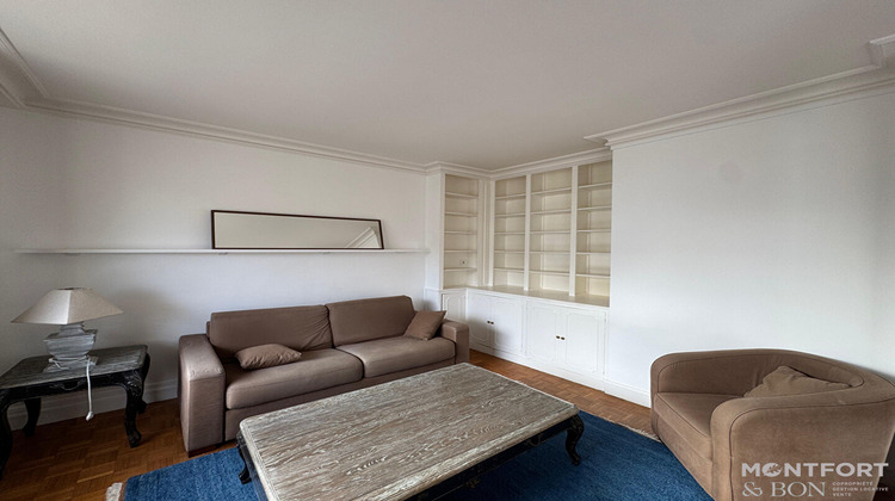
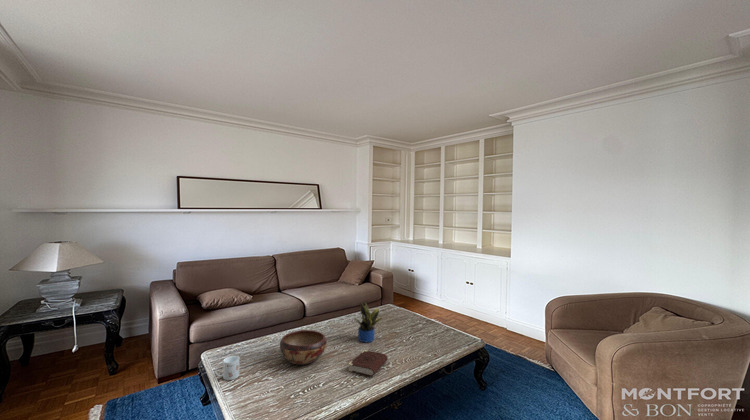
+ book (368, 362)
+ decorative bowl (303, 347)
+ mug (227, 368)
+ potted plant (367, 320)
